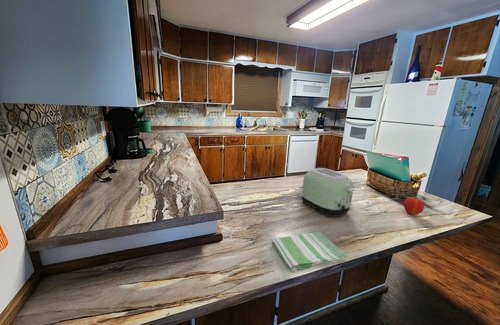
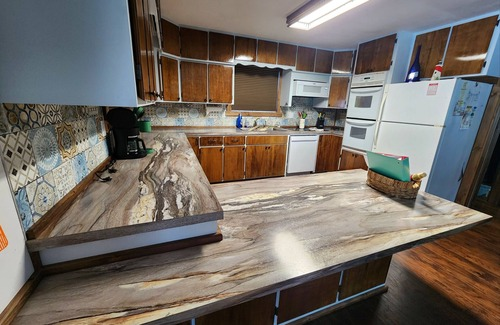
- toaster (328, 191)
- dish towel (306, 248)
- apple (413, 205)
